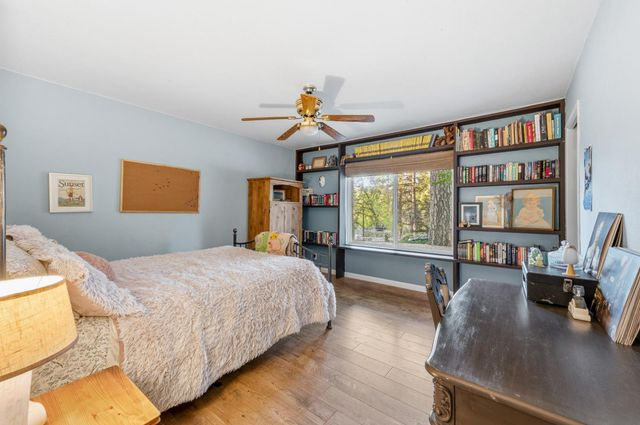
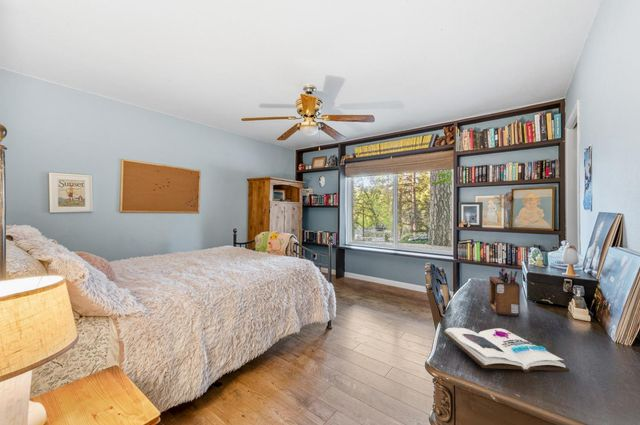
+ desk organizer (503, 289)
+ book (498, 345)
